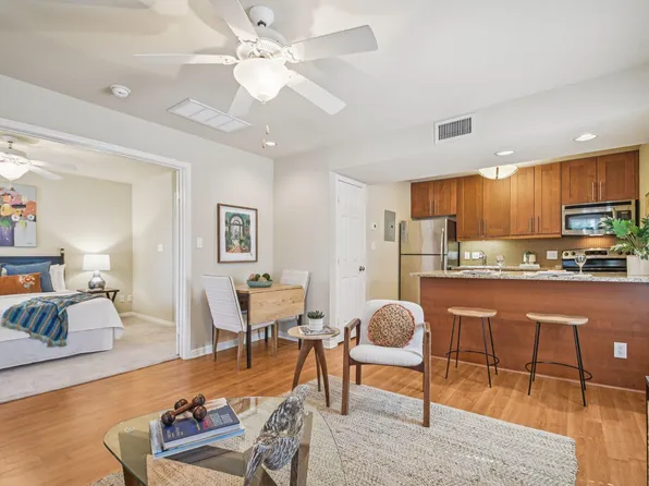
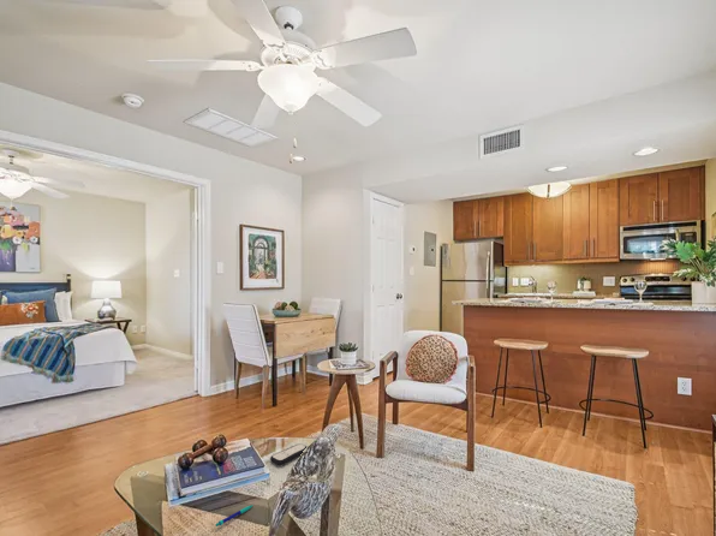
+ remote control (290, 453)
+ pen (235, 514)
